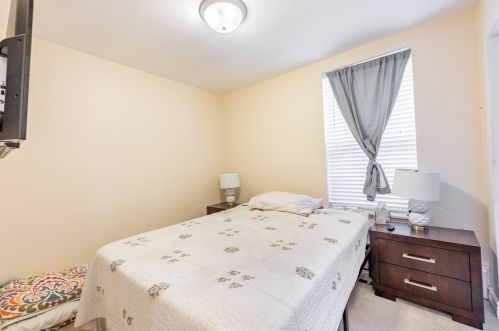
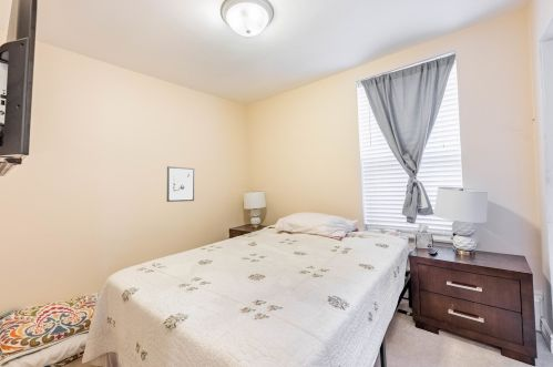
+ wall art (181, 184)
